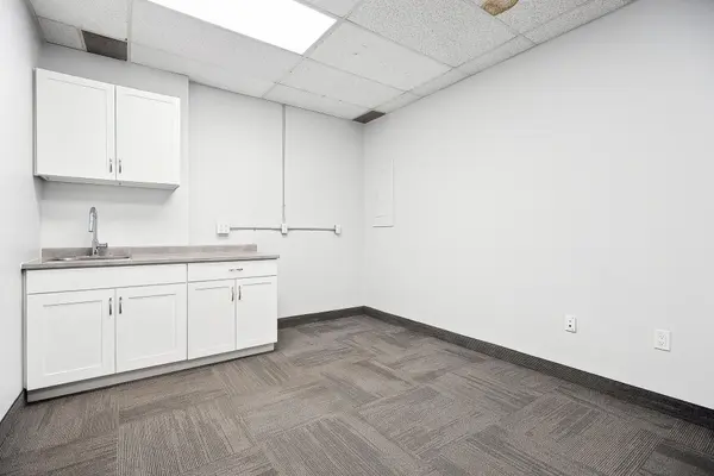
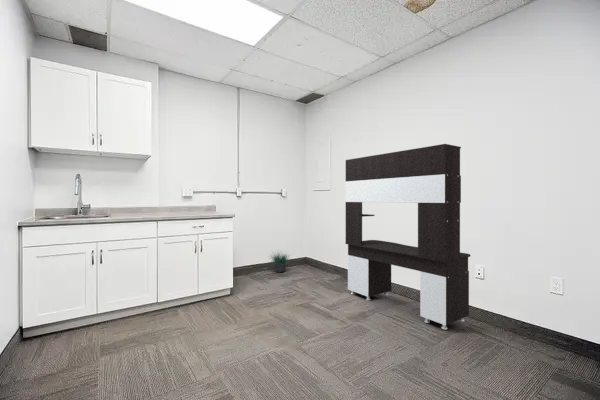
+ shelving unit (397, 243)
+ potted plant (280, 258)
